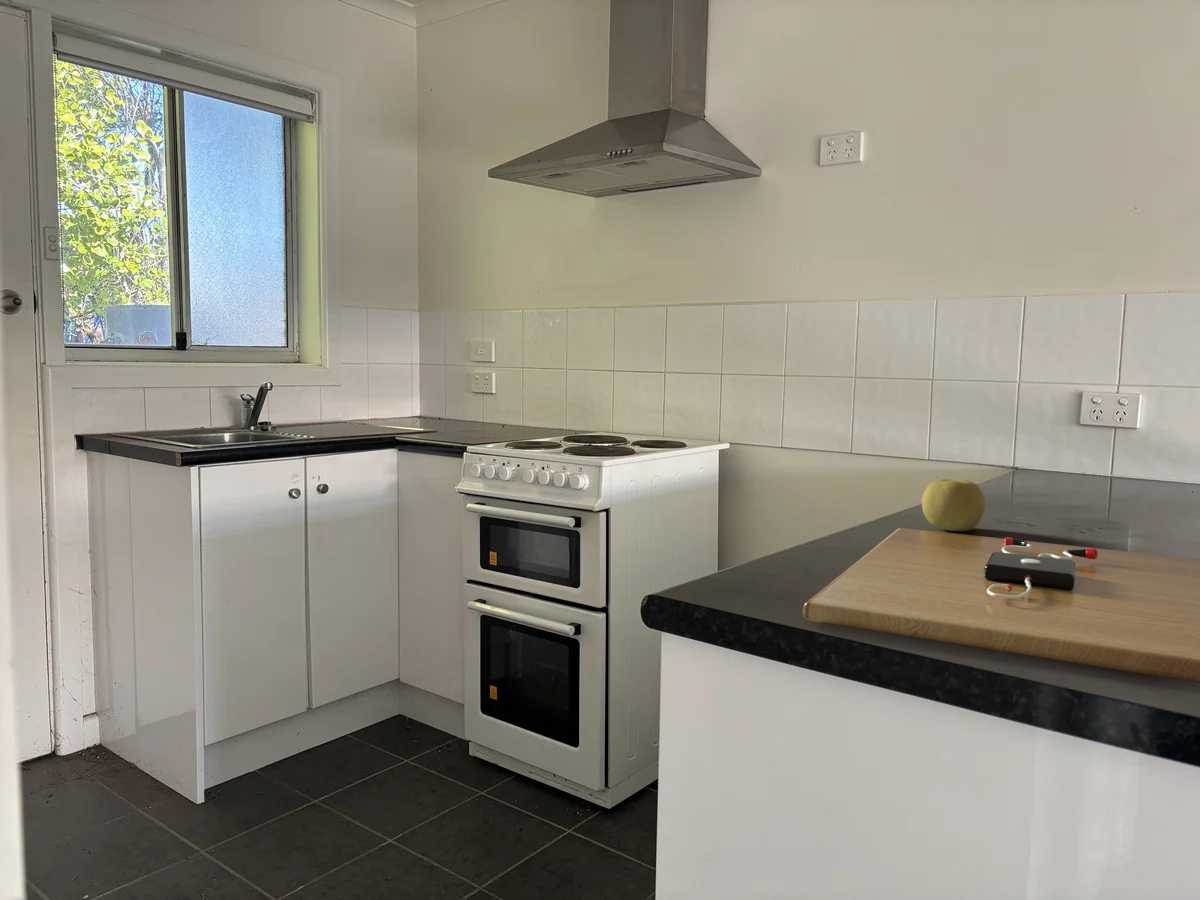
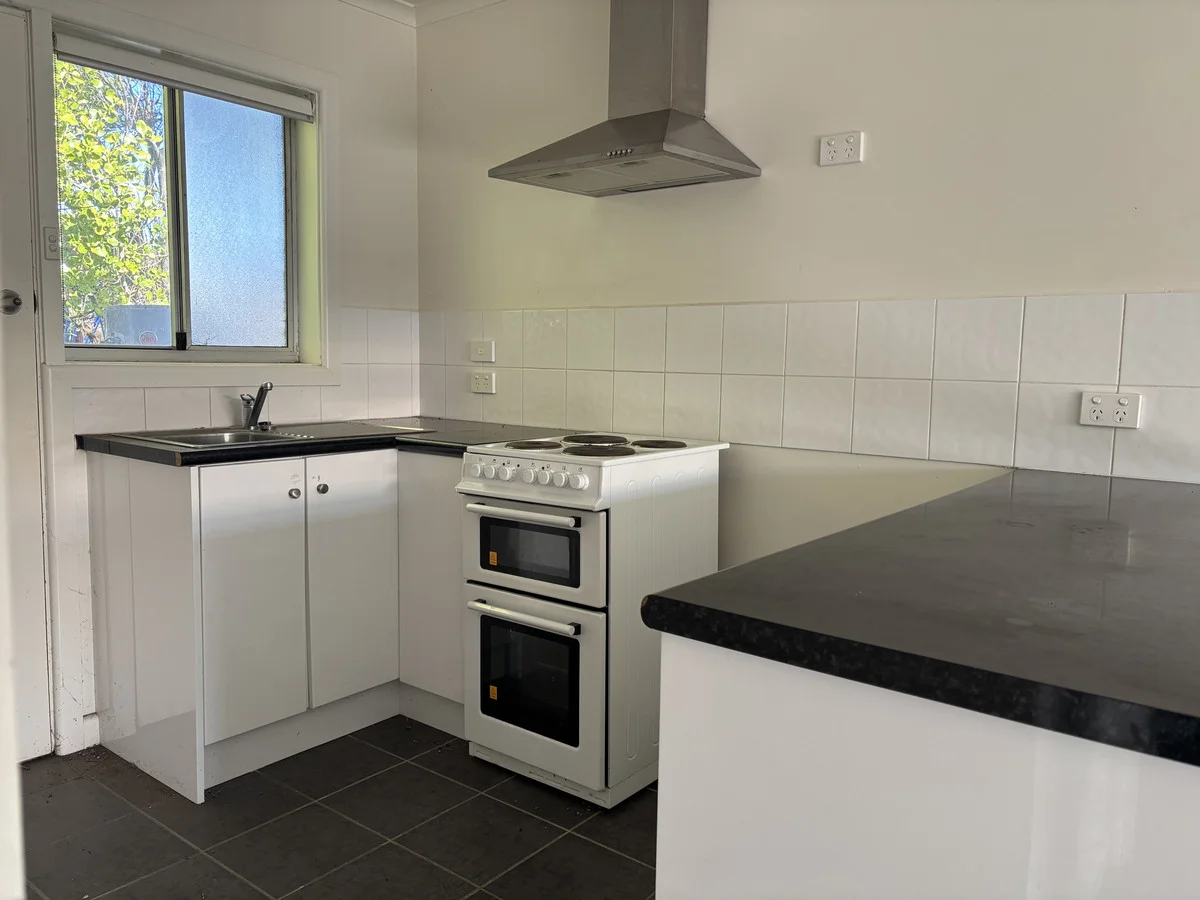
- cutting board (1029, 577)
- fruit (953, 503)
